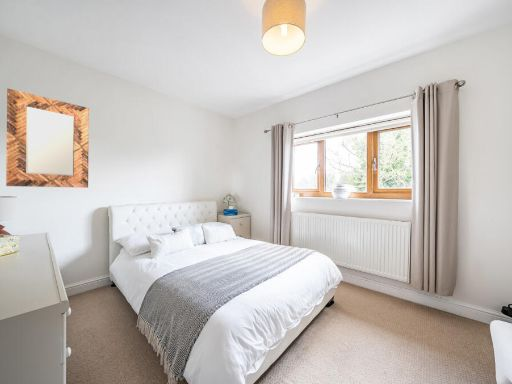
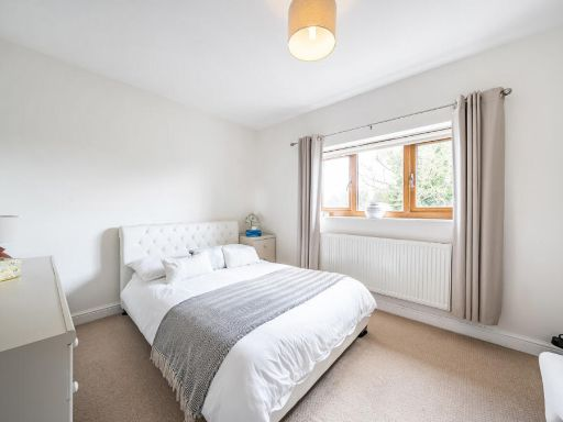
- home mirror (51, 143)
